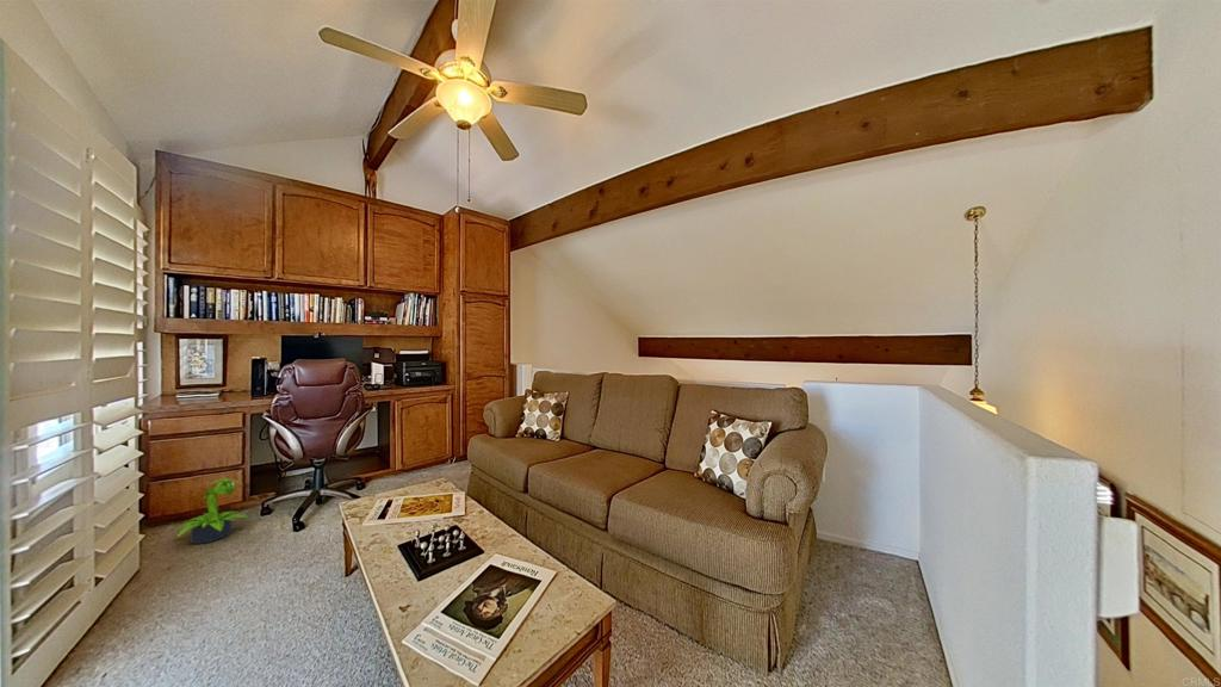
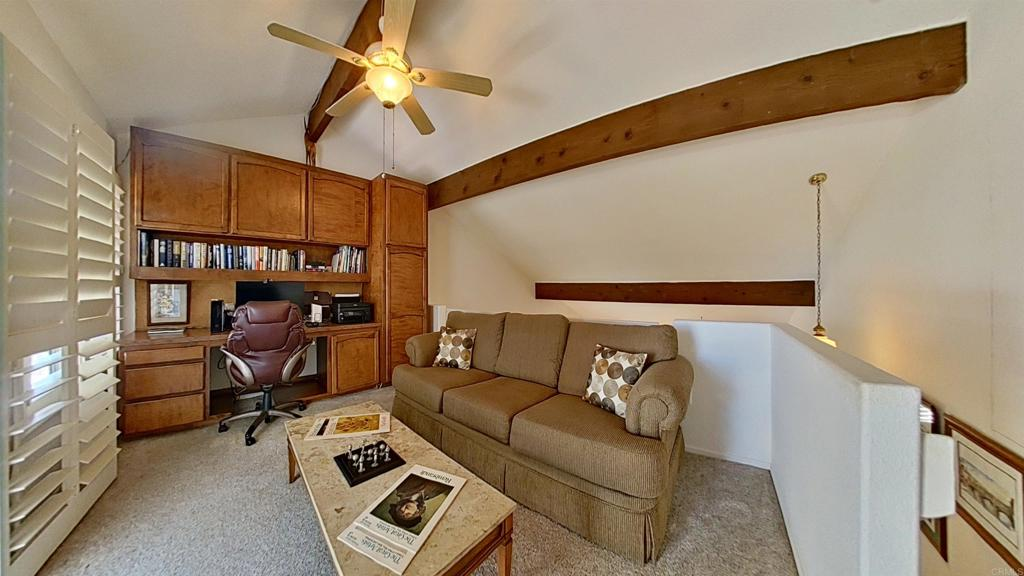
- potted plant (211, 508)
